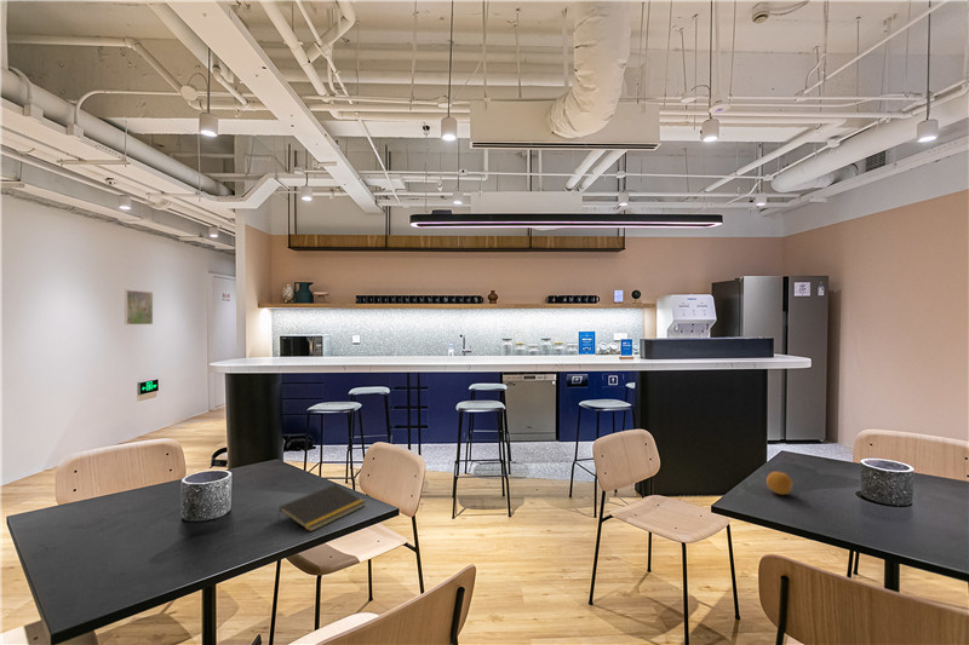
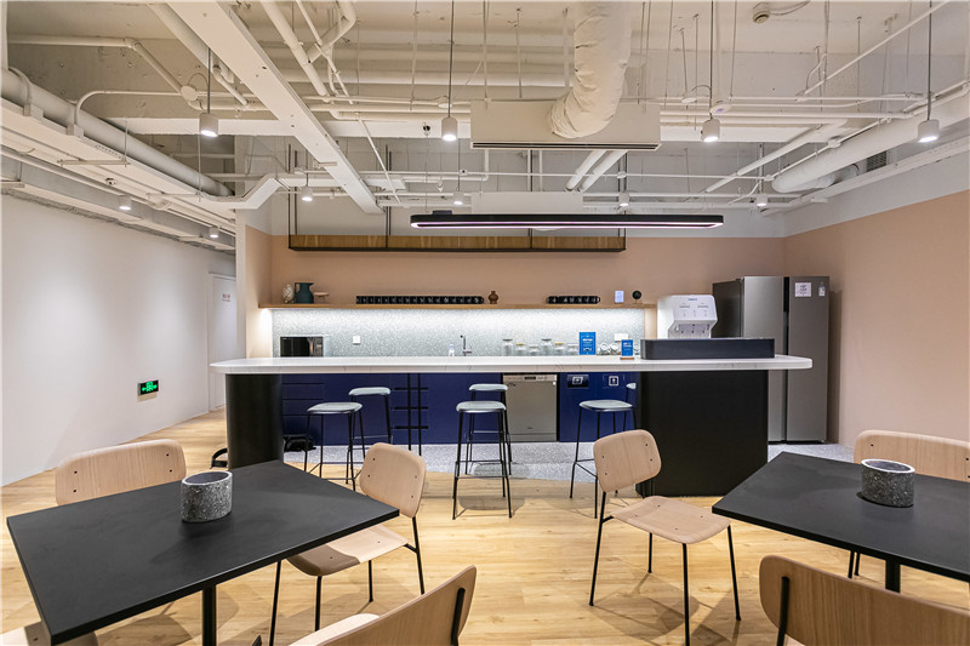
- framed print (138, 307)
- fruit (779, 483)
- notepad (323, 506)
